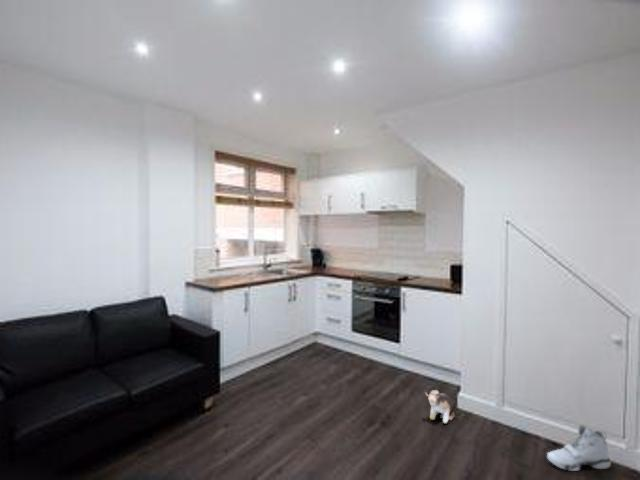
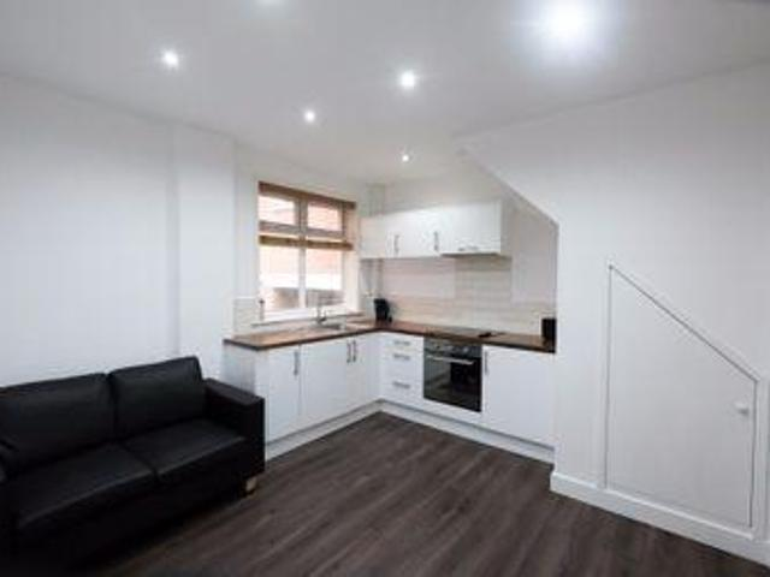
- plush toy (443, 400)
- sneaker (578, 447)
